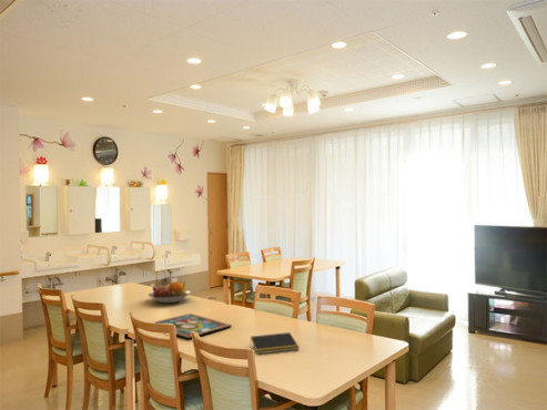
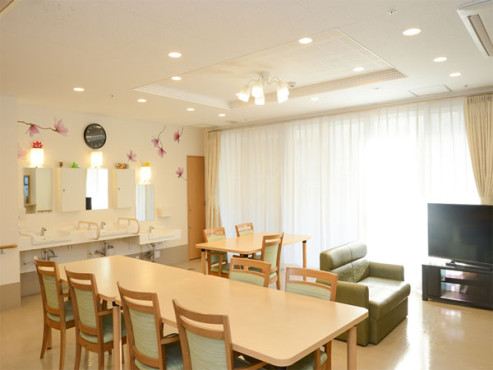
- fruit bowl (170, 291)
- notepad (274, 342)
- framed painting (189, 325)
